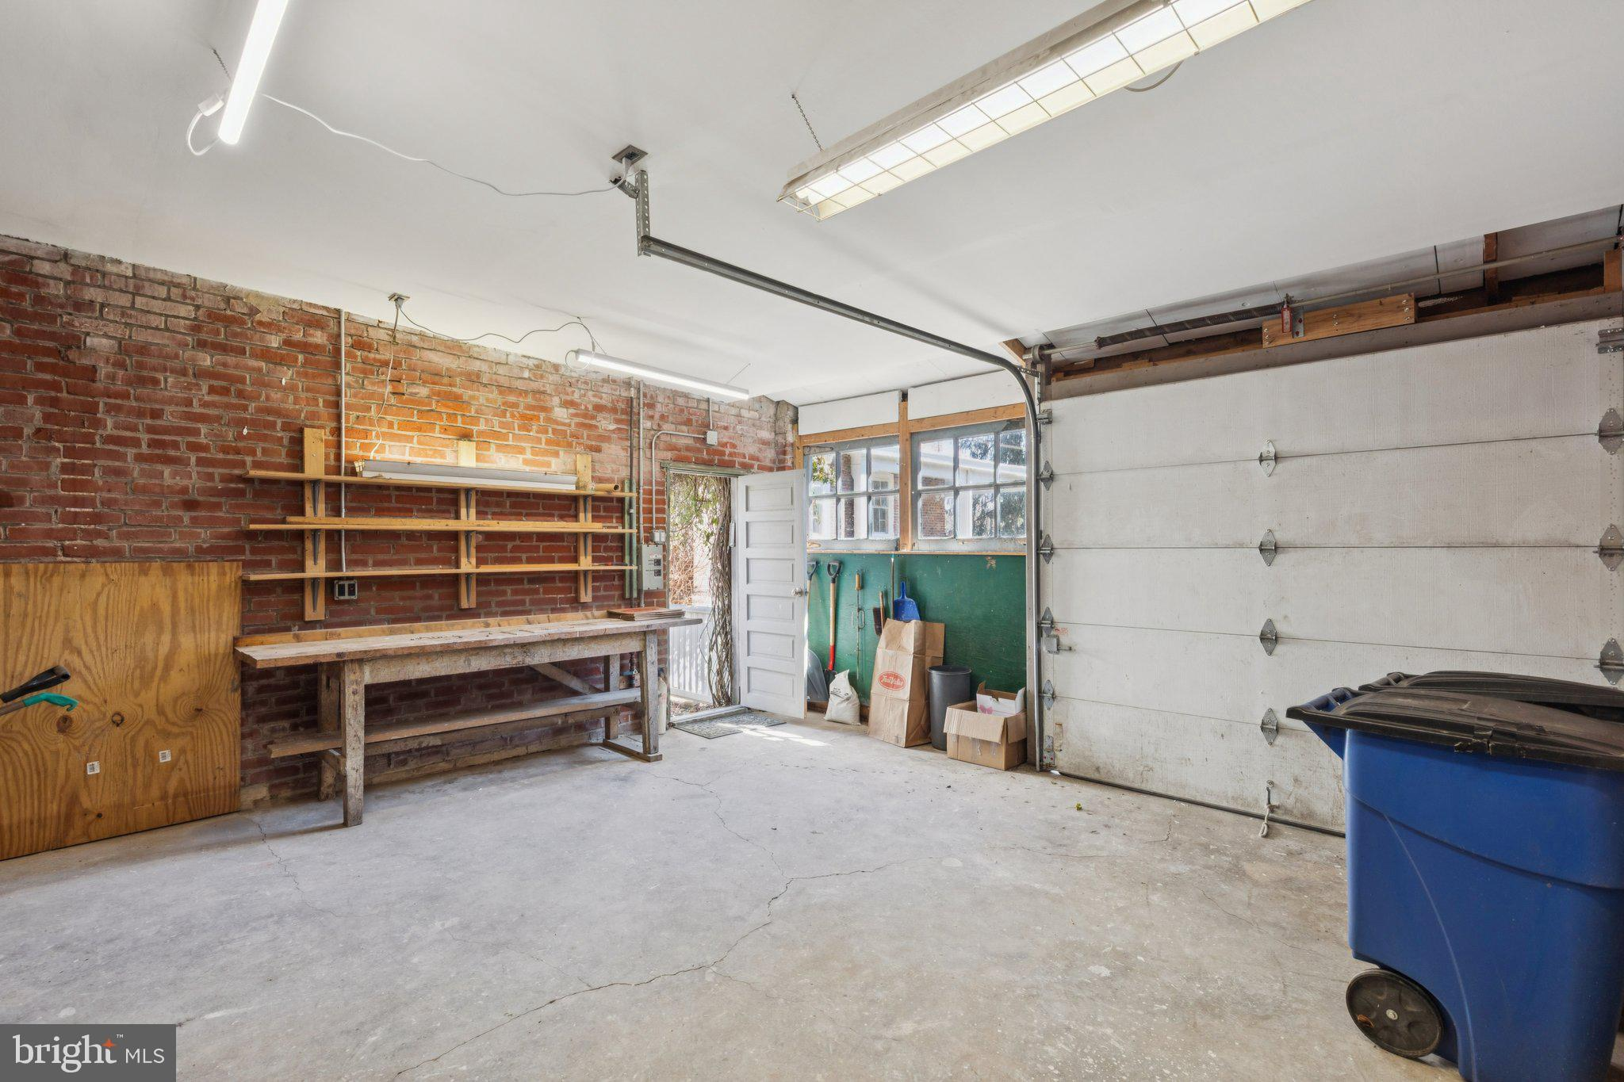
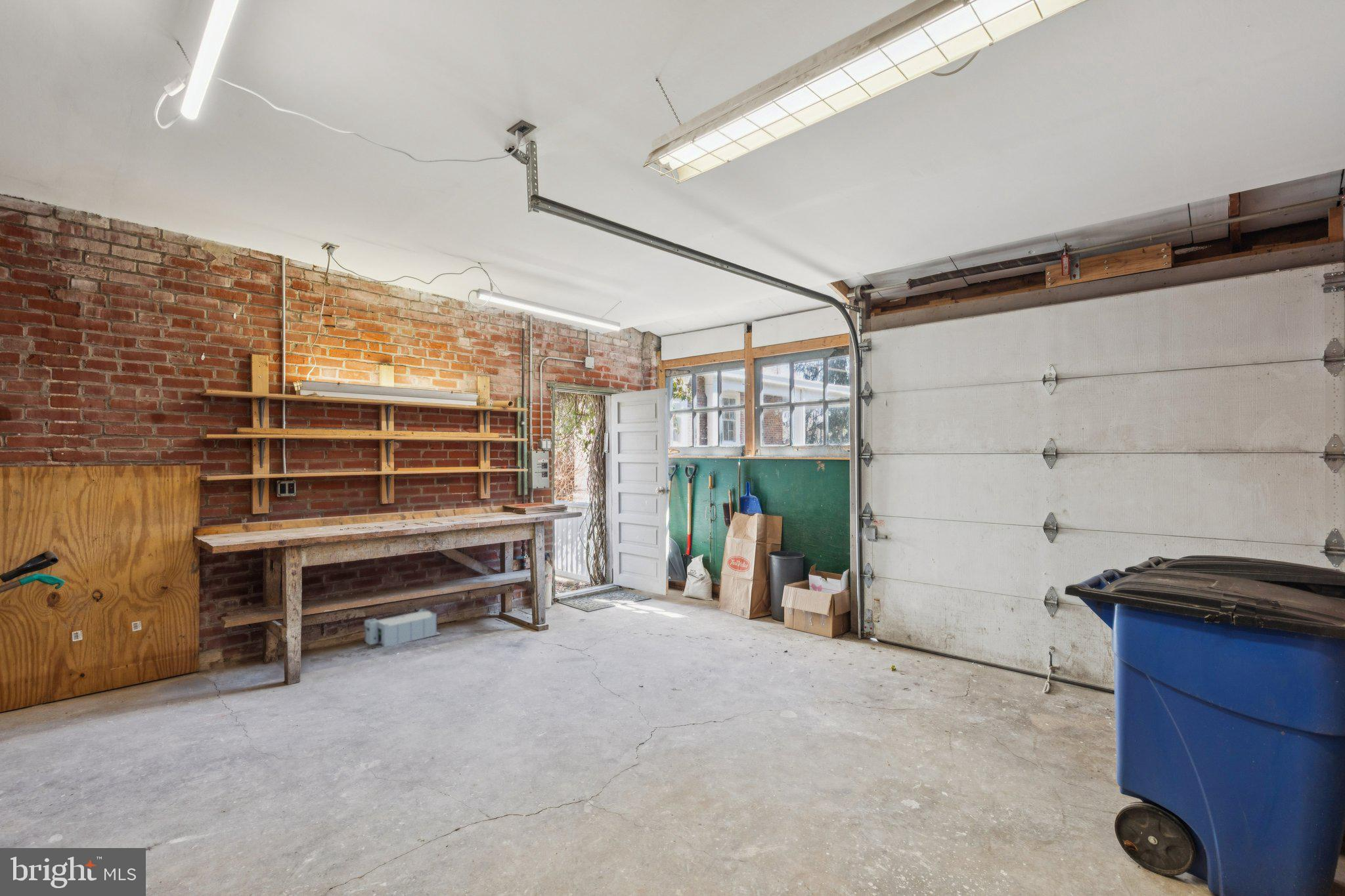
+ storage bin (399, 628)
